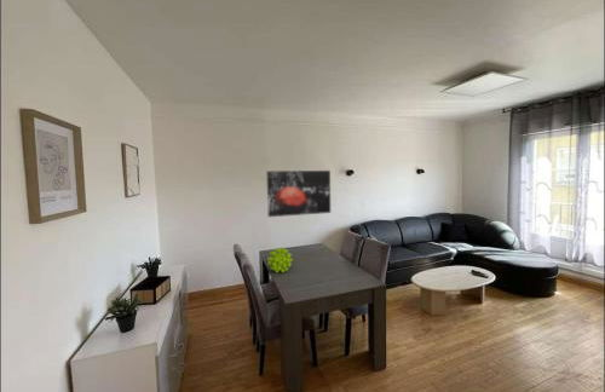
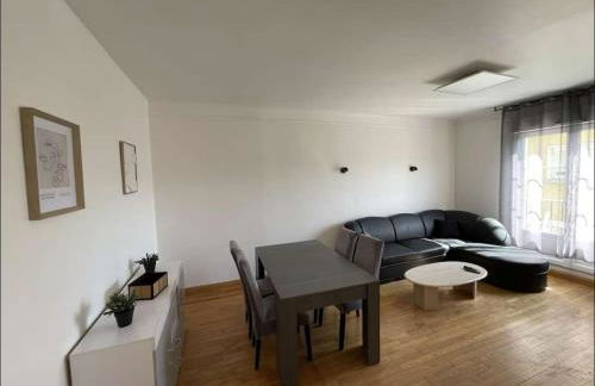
- wall art (299, 192)
- plant (280, 259)
